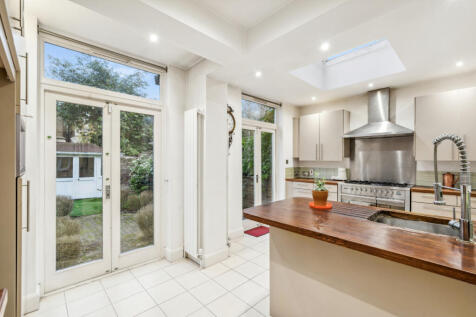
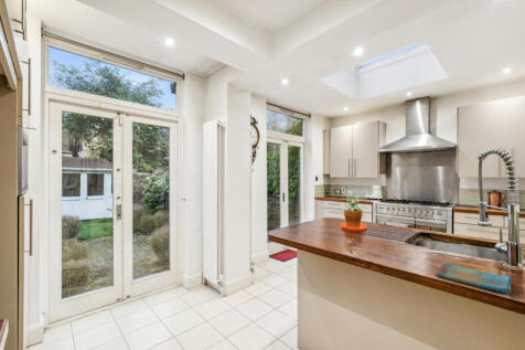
+ dish towel (472, 276)
